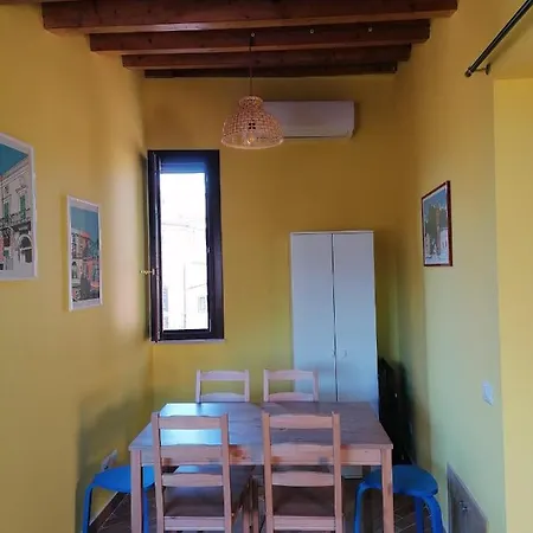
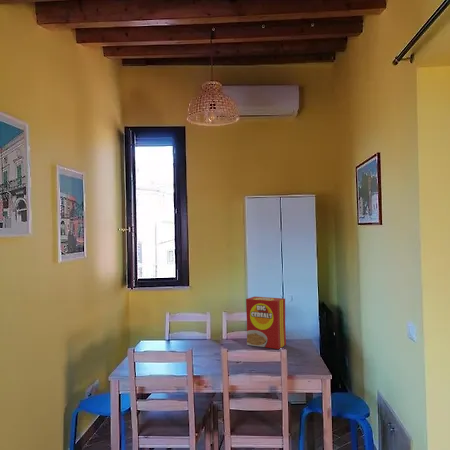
+ cereal box (266, 321)
